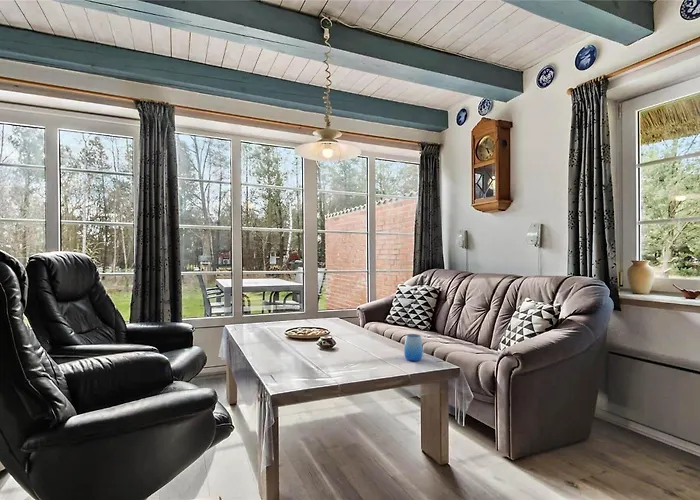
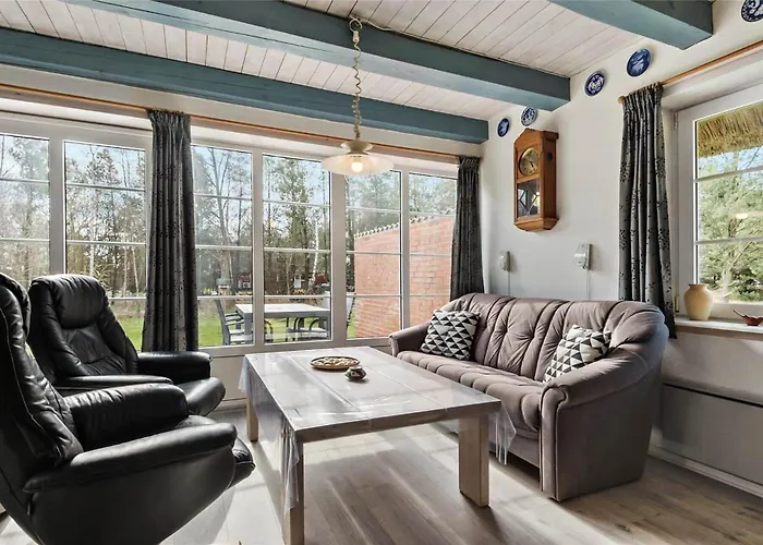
- cup (413, 347)
